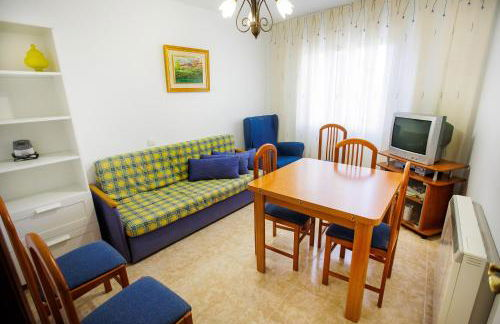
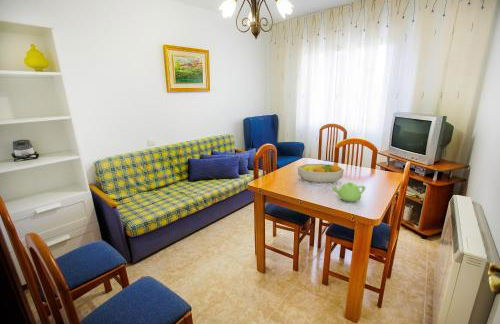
+ teapot (348, 190)
+ fruit bowl (319, 171)
